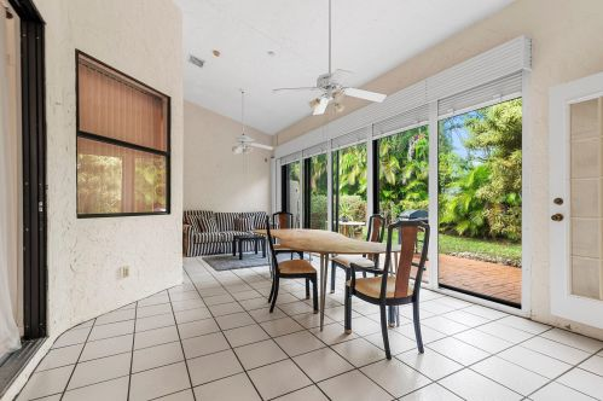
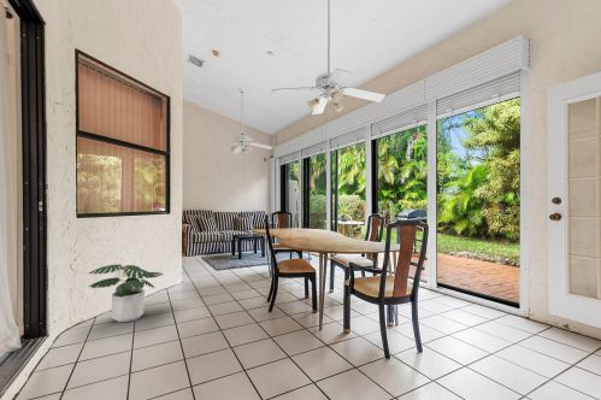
+ potted plant (130, 290)
